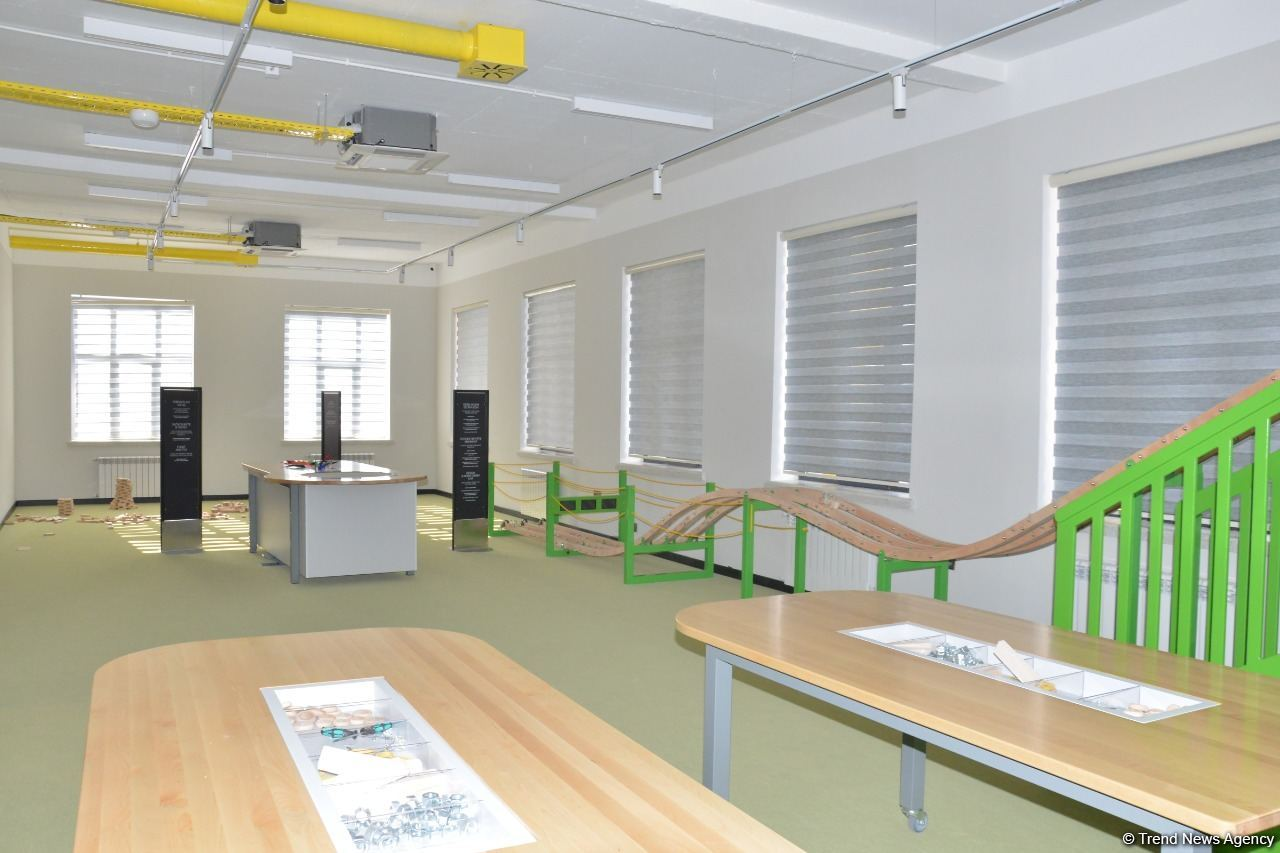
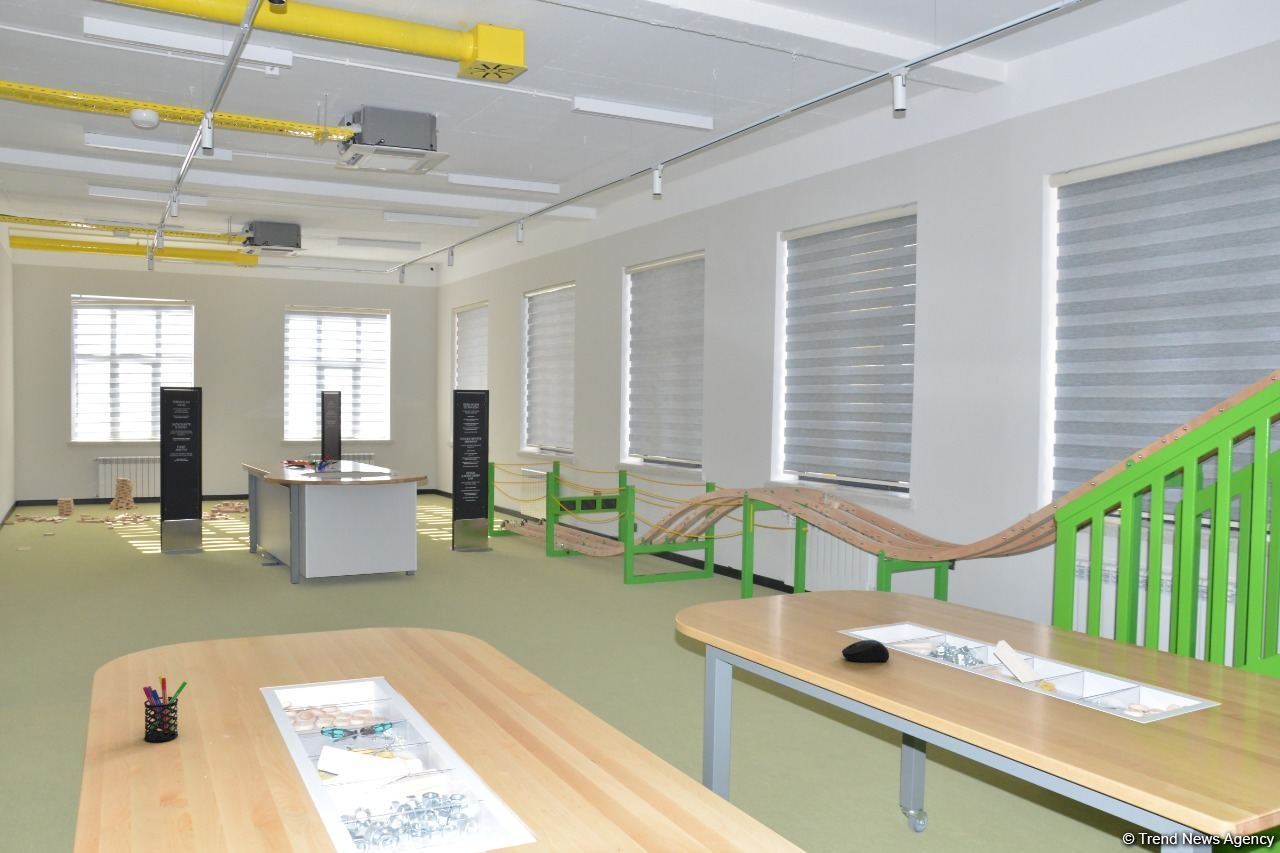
+ computer mouse (865, 649)
+ pen holder (165, 705)
